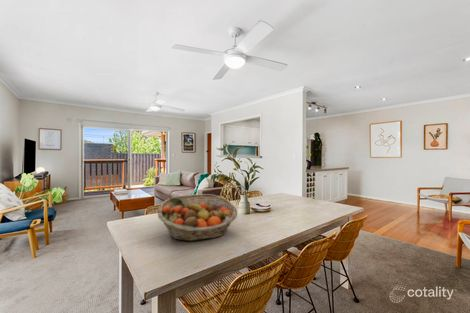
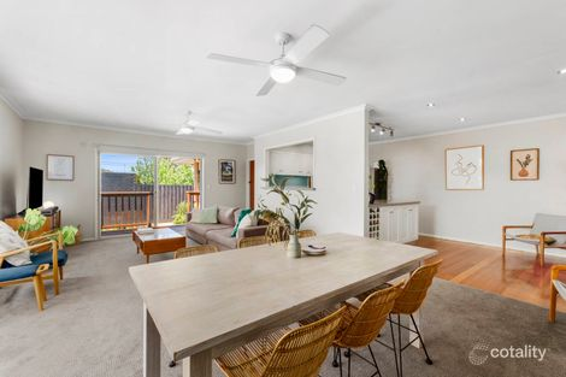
- fruit basket (198, 215)
